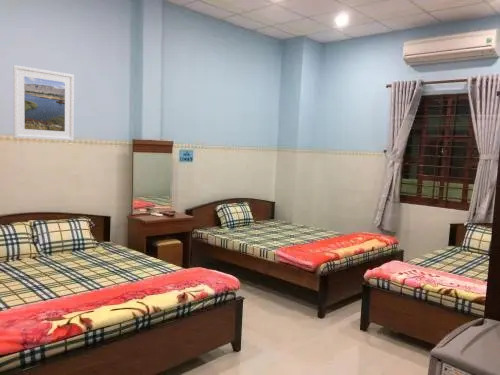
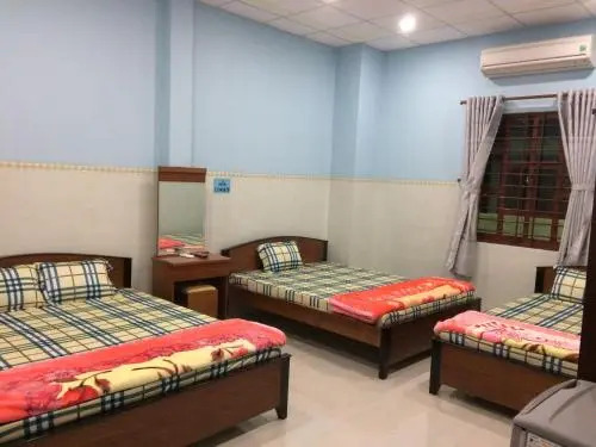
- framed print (45, 105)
